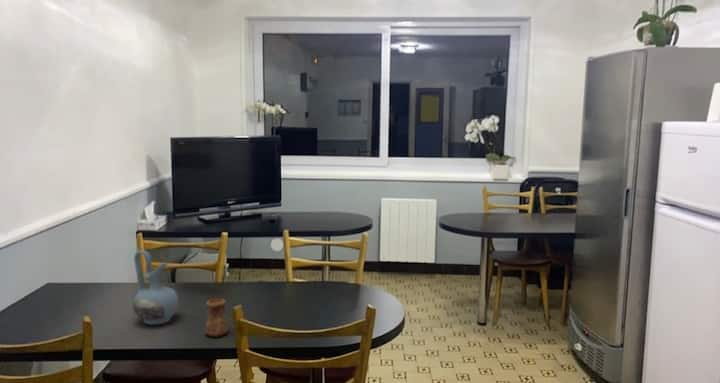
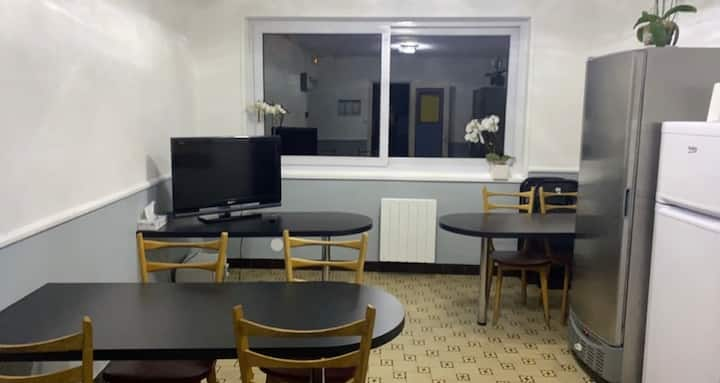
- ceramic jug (155, 285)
- cup (216, 317)
